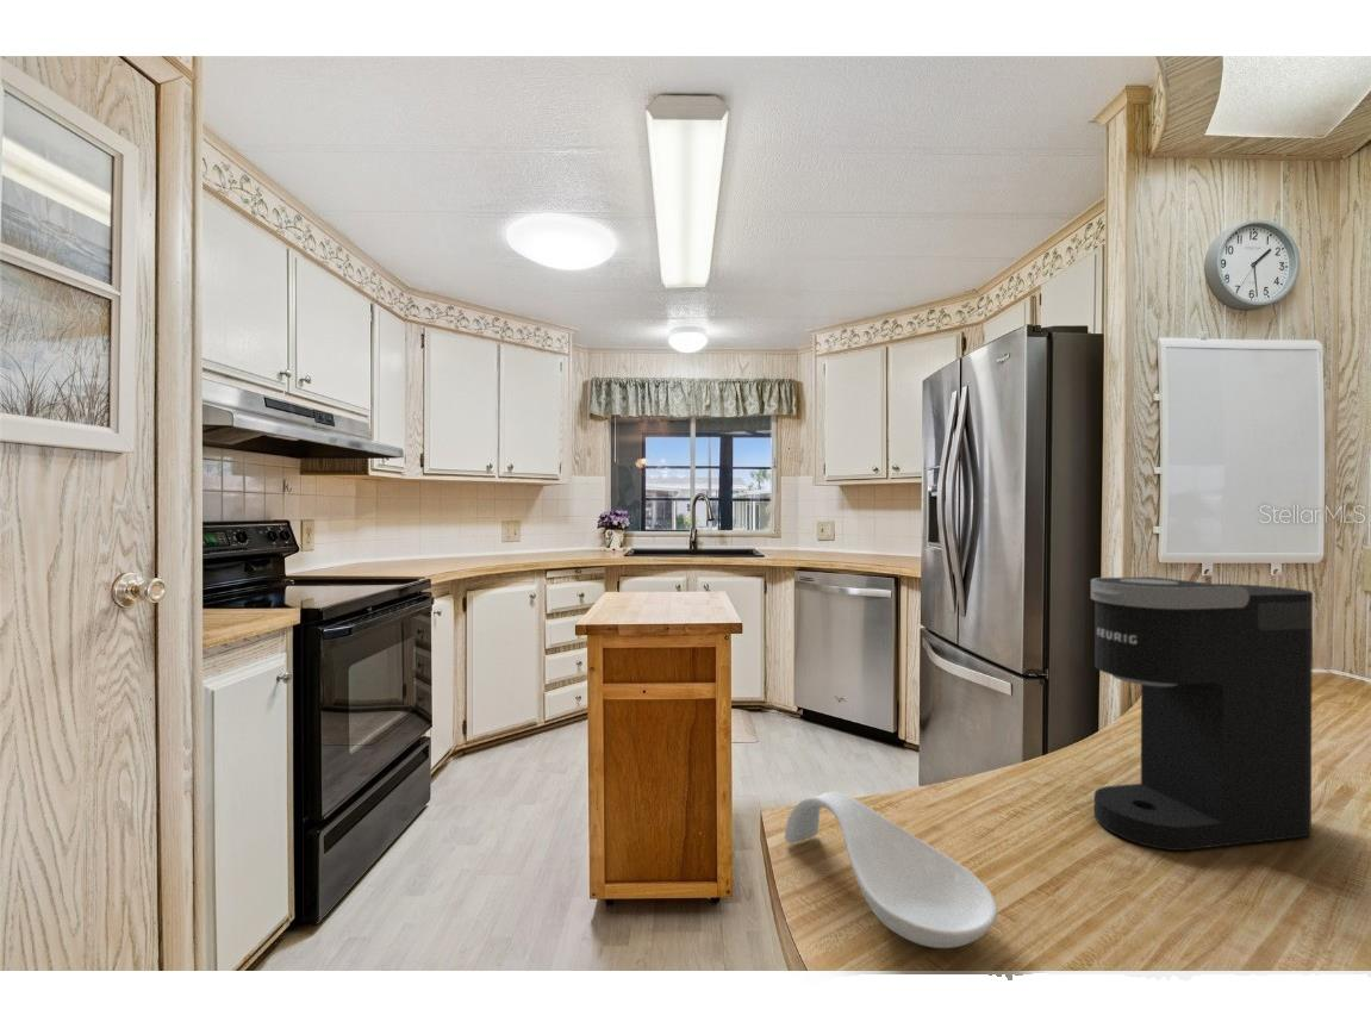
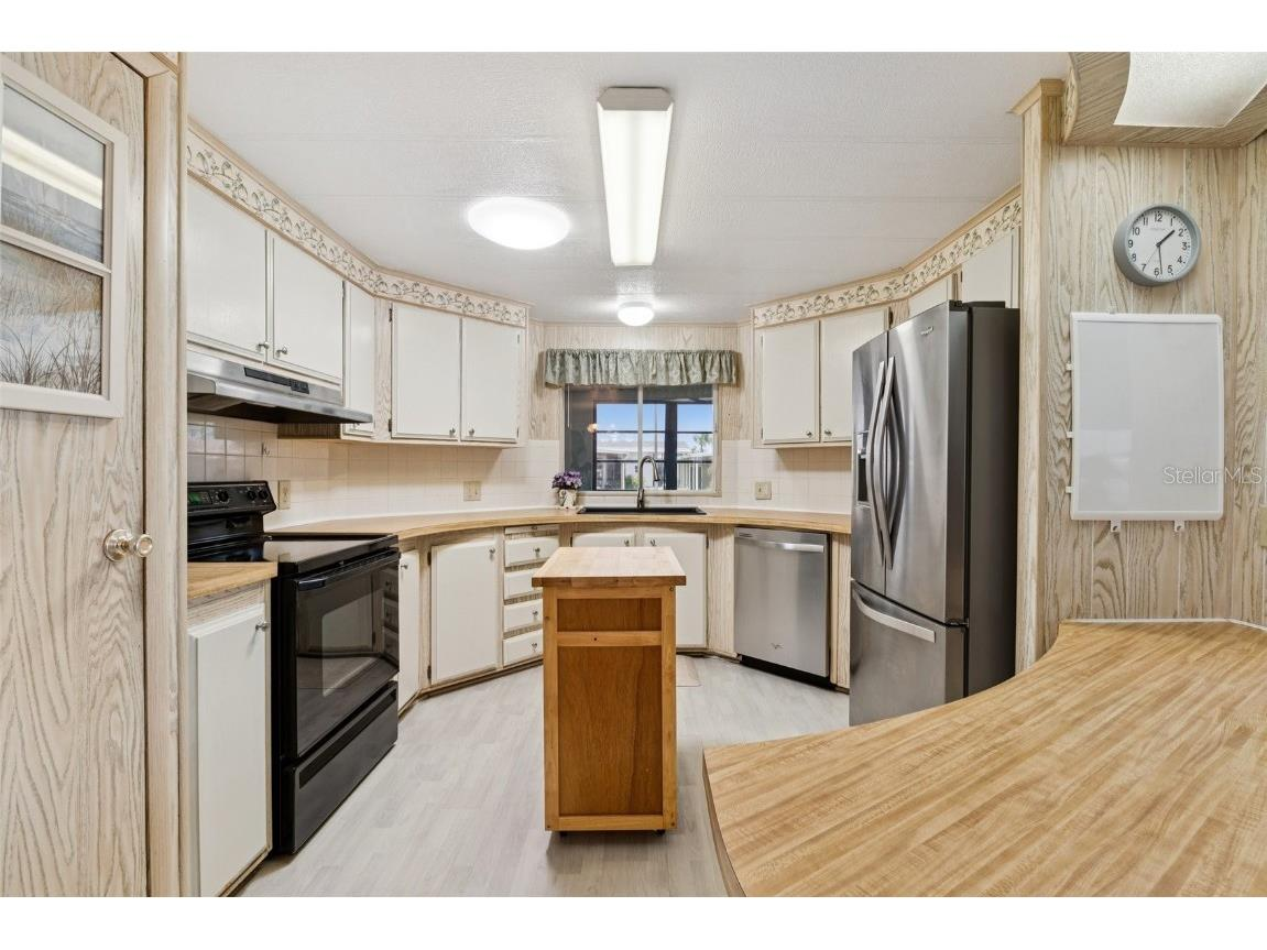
- spoon rest (874, 856)
- coffee maker (1198, 702)
